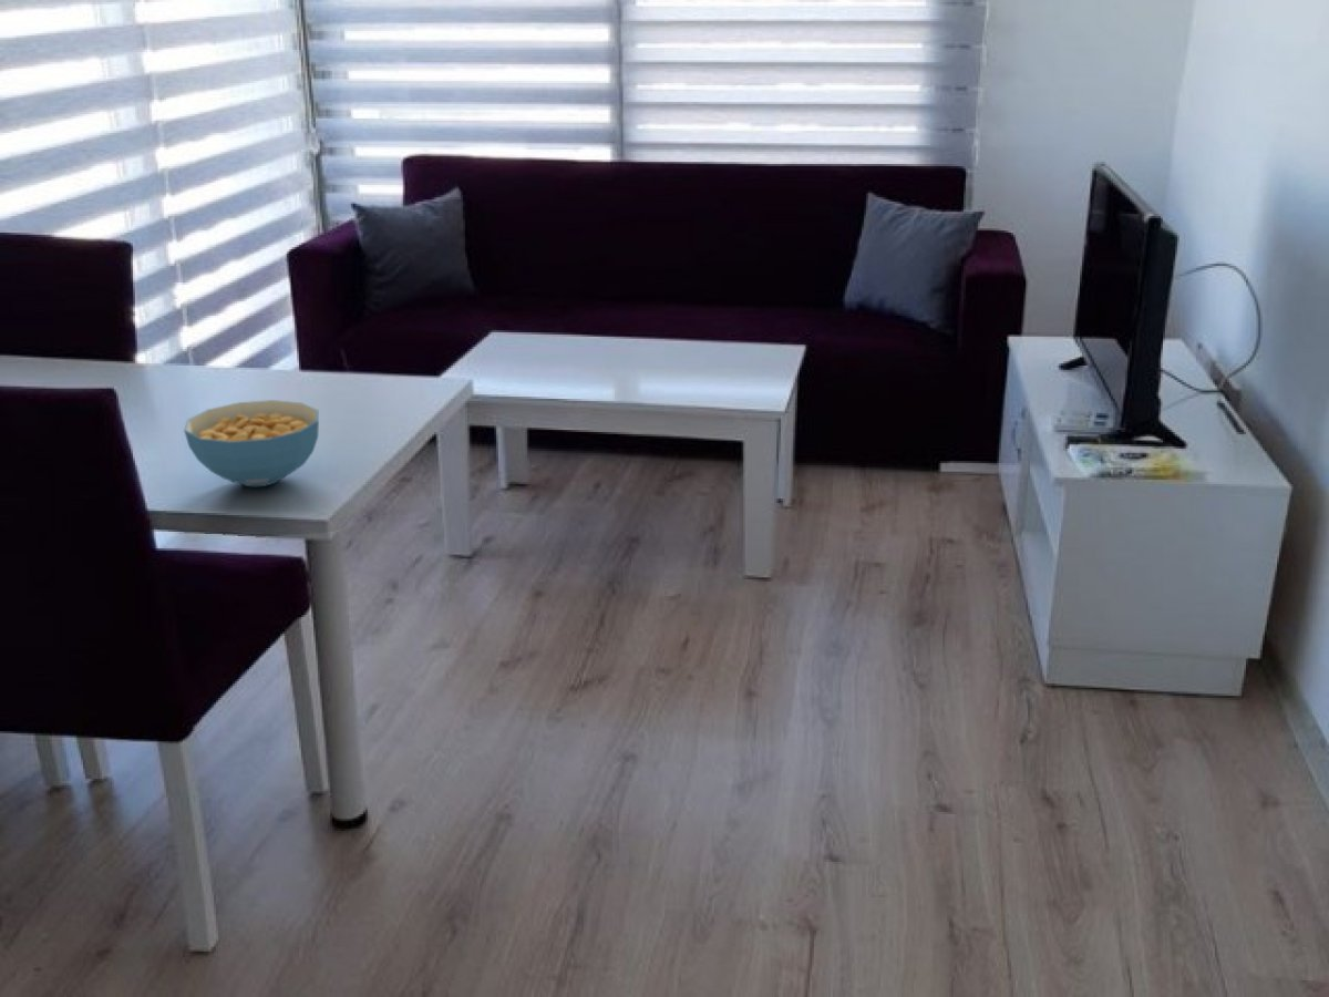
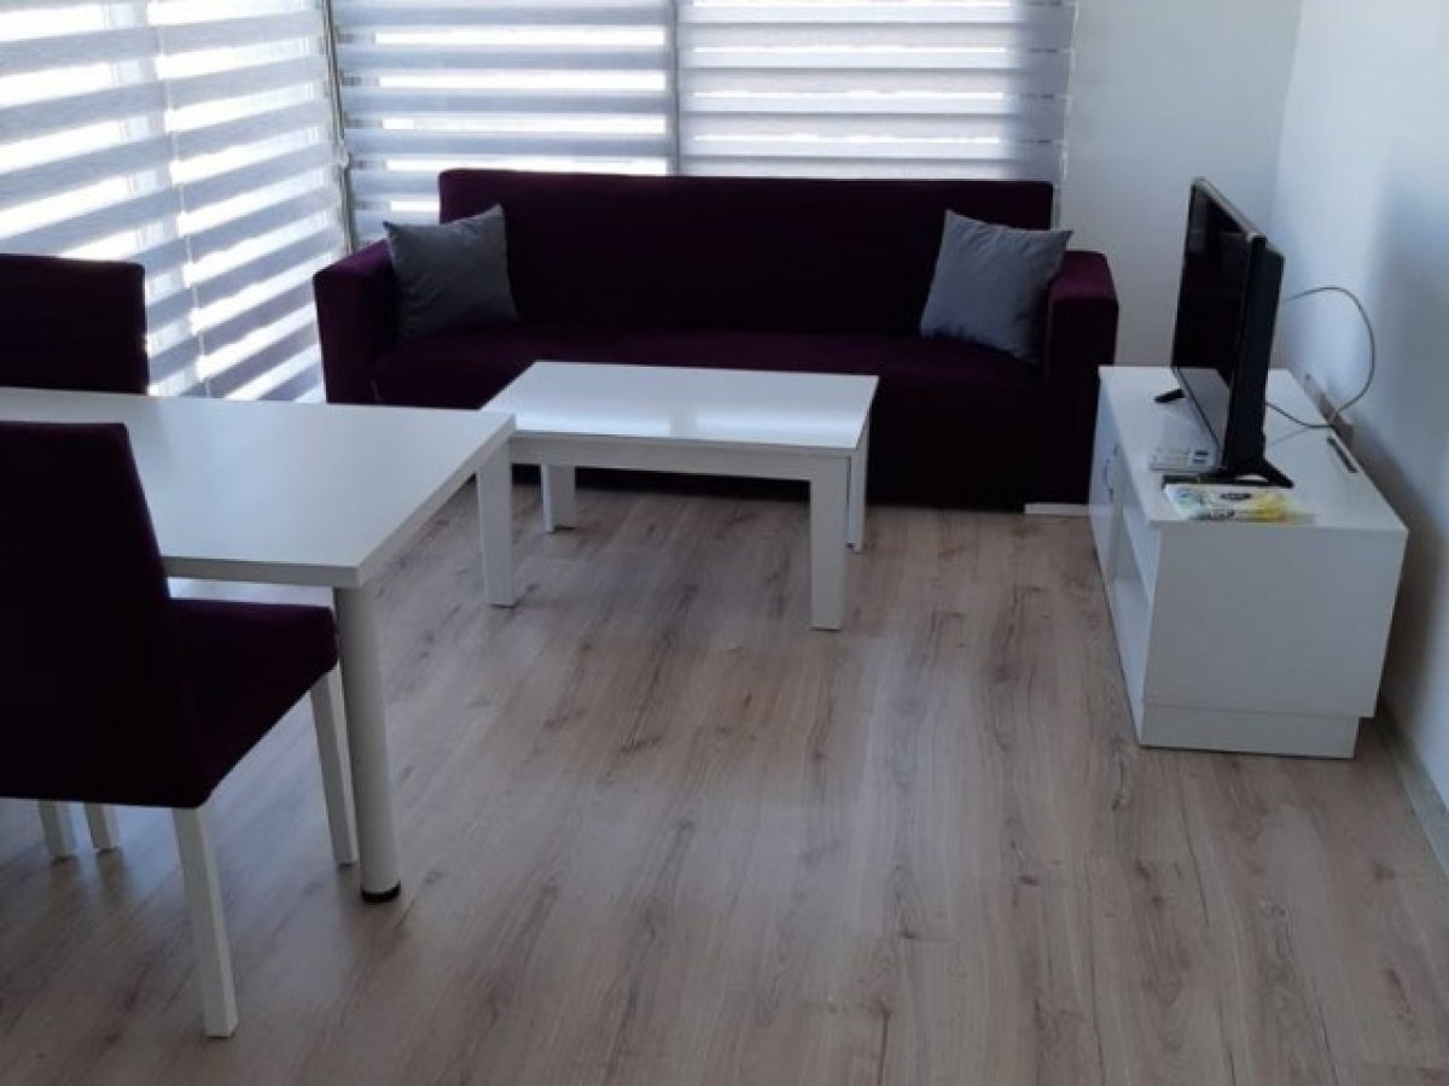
- cereal bowl (256, 450)
